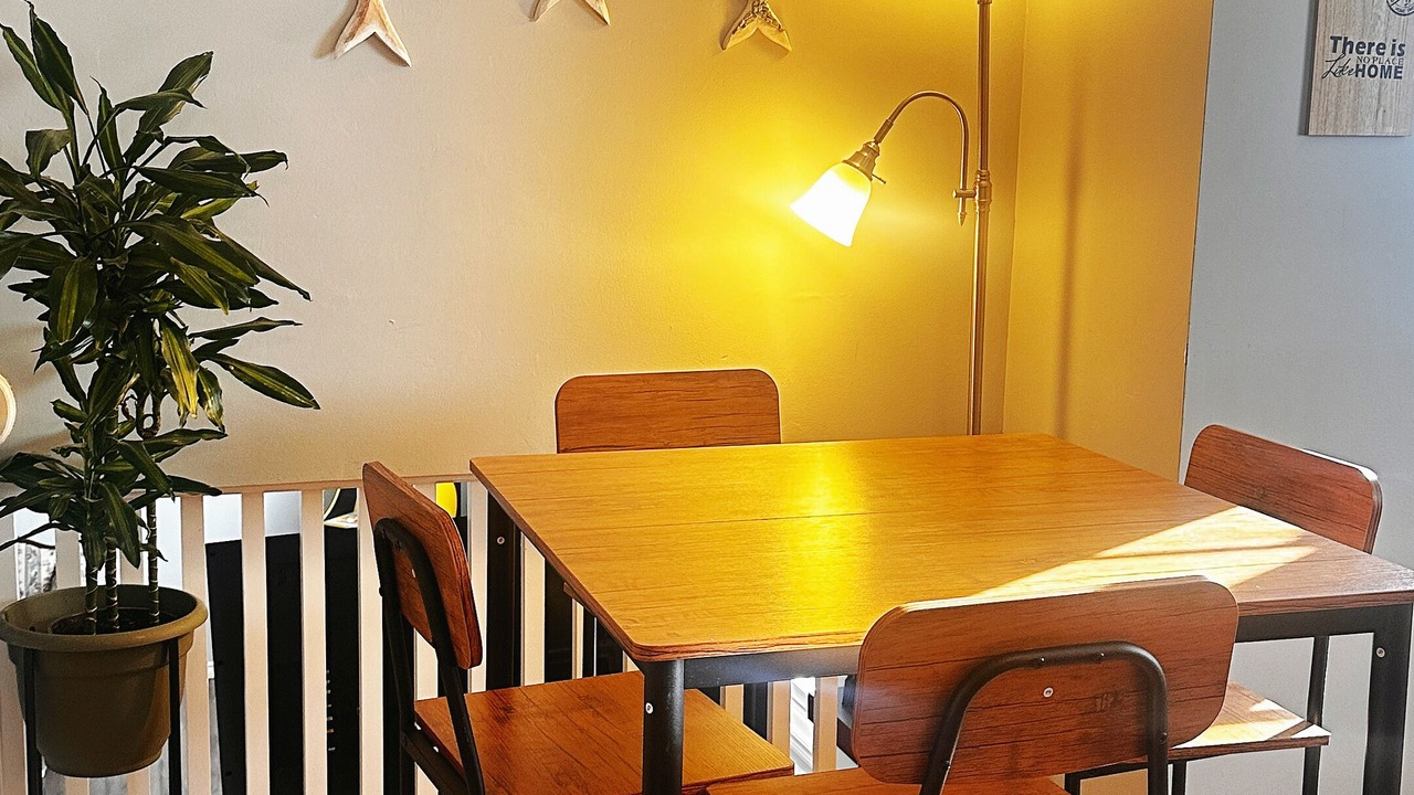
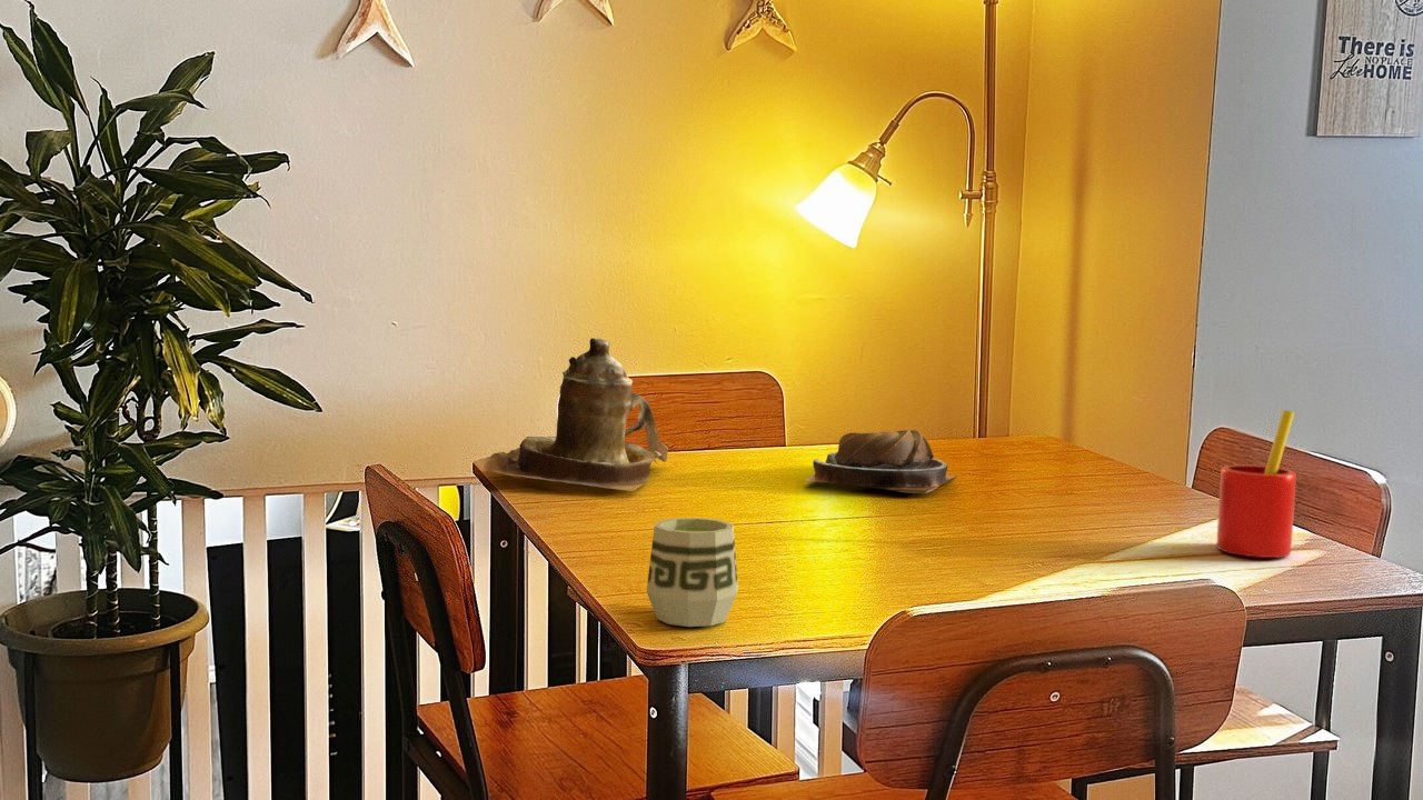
+ cup (693, 571)
+ straw (1262, 480)
+ teapot (577, 407)
+ pastry (882, 453)
